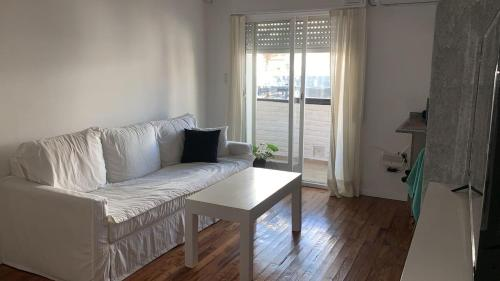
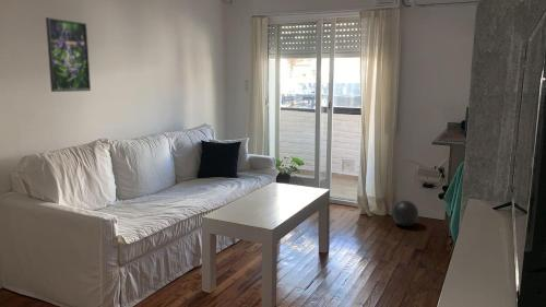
+ ball (405, 213)
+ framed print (69, 56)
